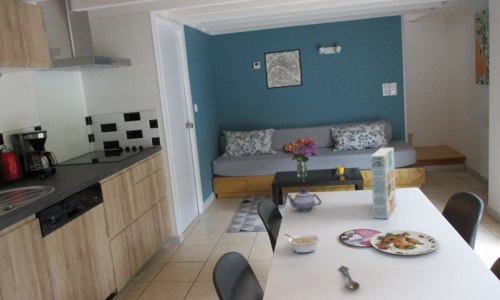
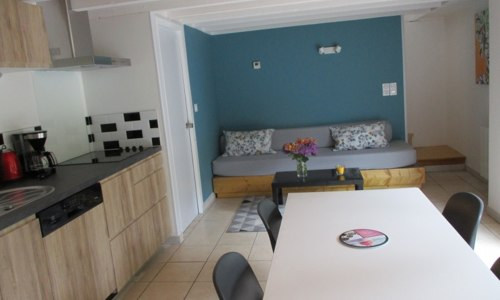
- wall art (283, 69)
- legume (302, 243)
- teapot (303, 199)
- plate (403, 242)
- spoon (348, 276)
- cereal box (384, 181)
